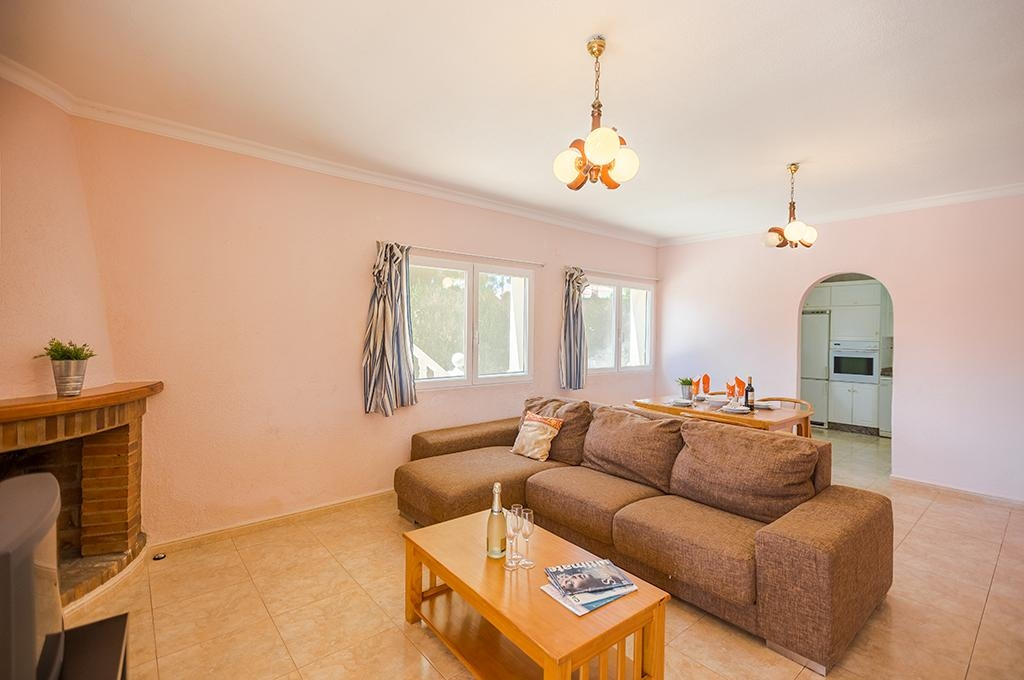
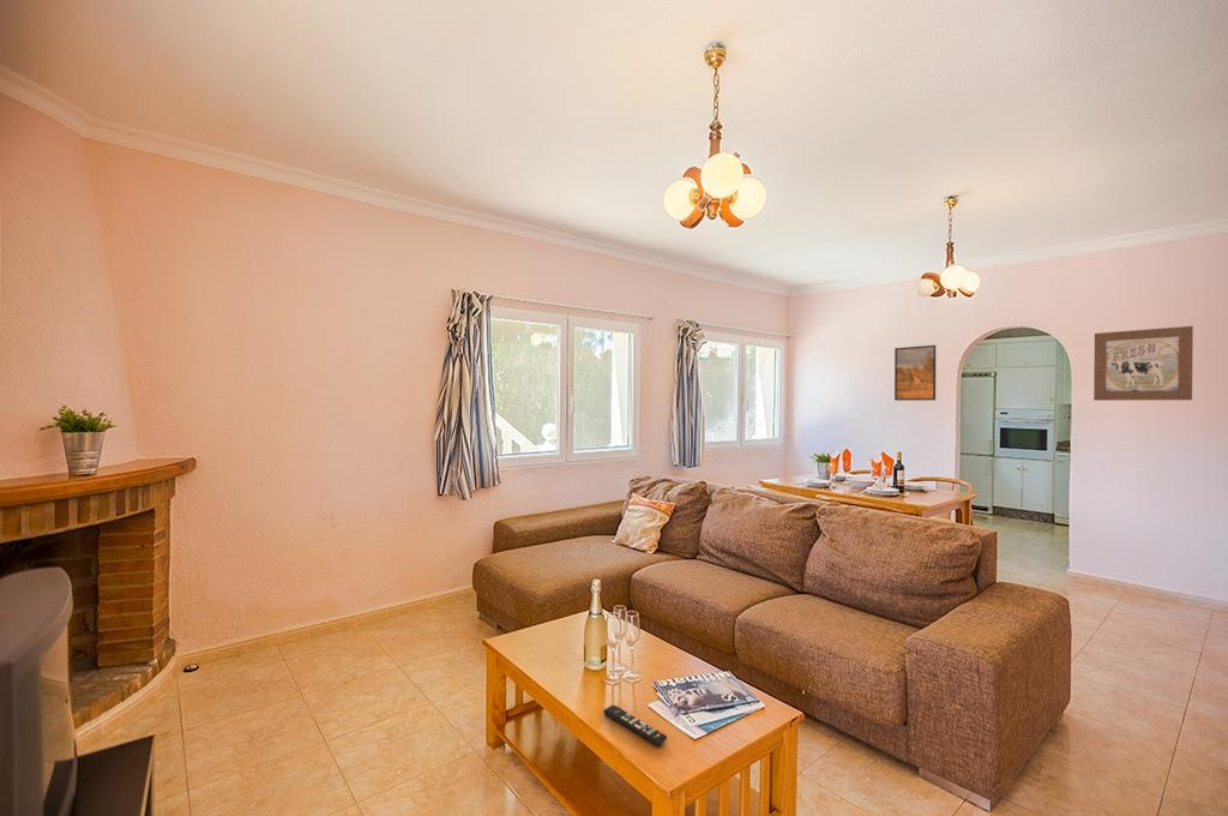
+ remote control (633, 724)
+ wall art (1140, 365)
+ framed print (914, 373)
